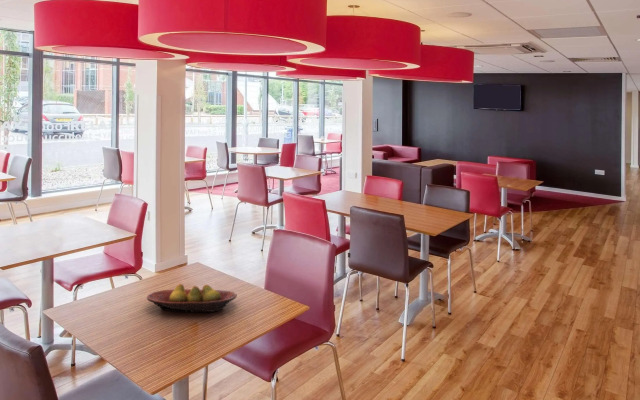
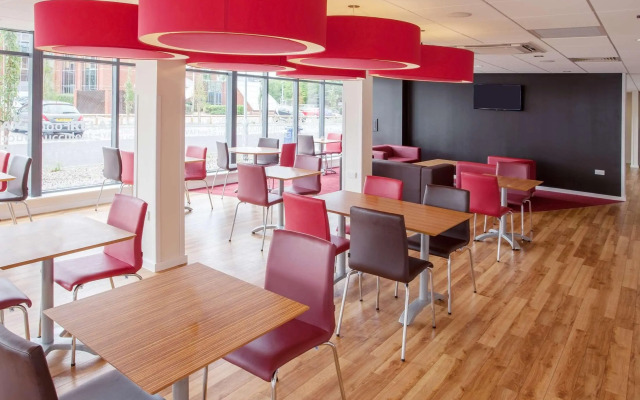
- fruit bowl (192, 296)
